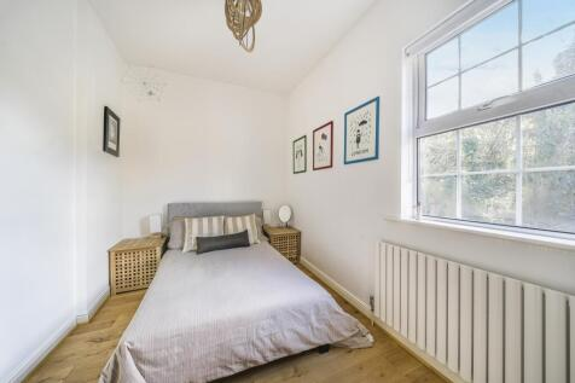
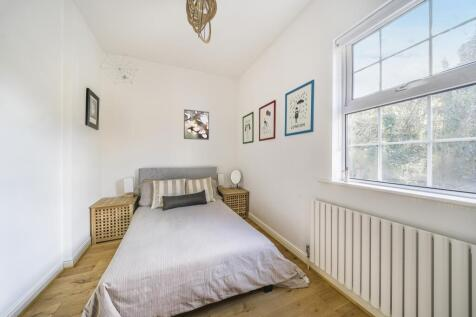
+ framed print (196, 125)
